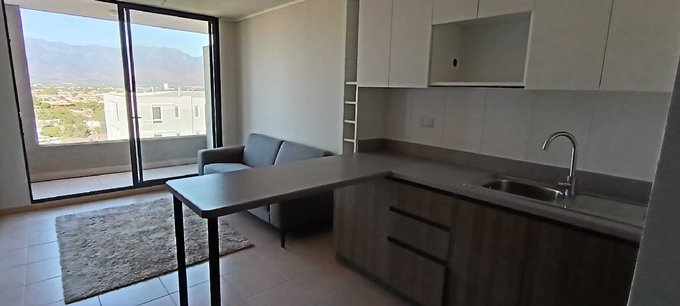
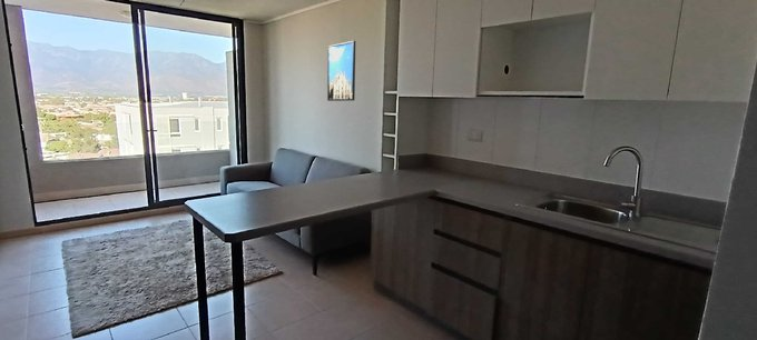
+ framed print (341, 72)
